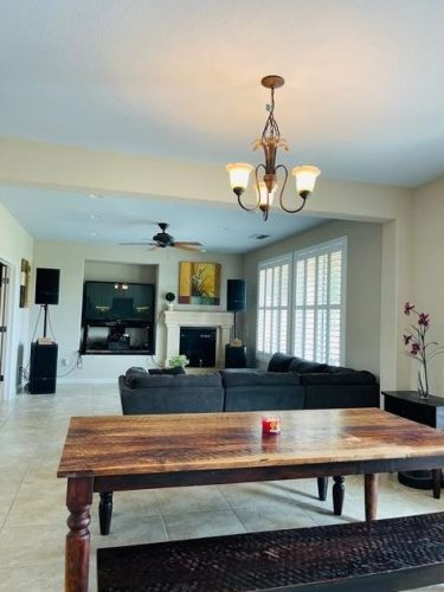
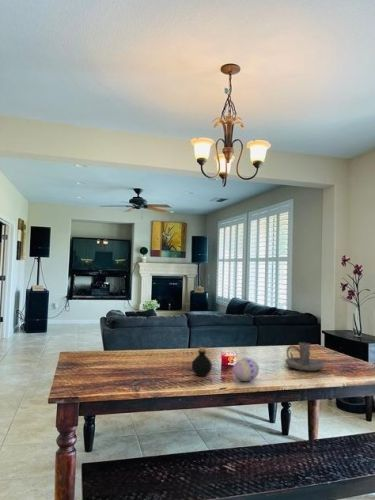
+ bottle (201, 361)
+ decorative egg (245, 369)
+ candle holder (301, 355)
